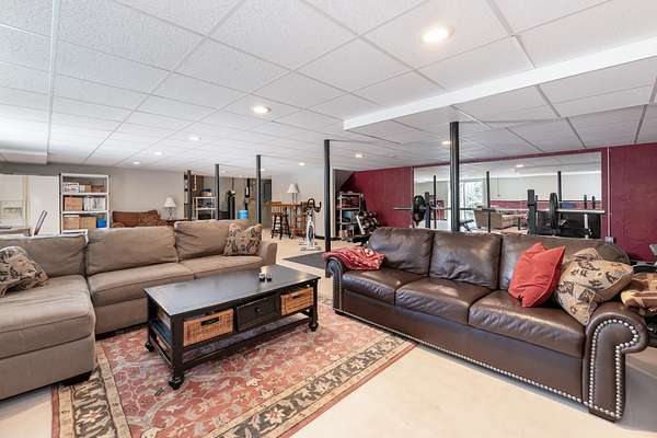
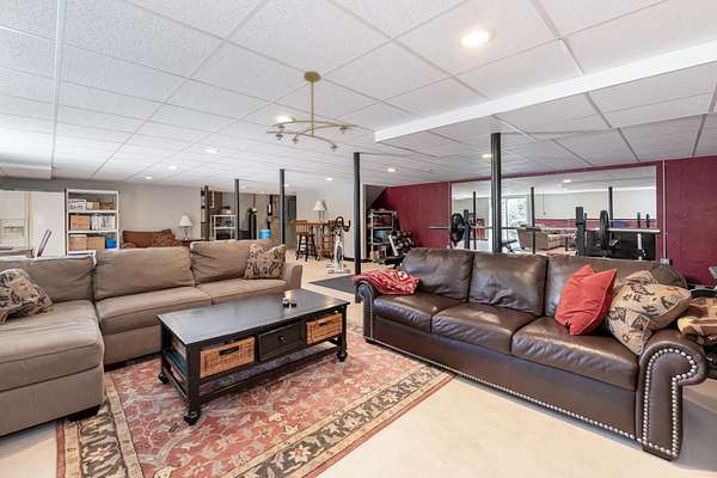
+ ceiling light fixture (312, 114)
